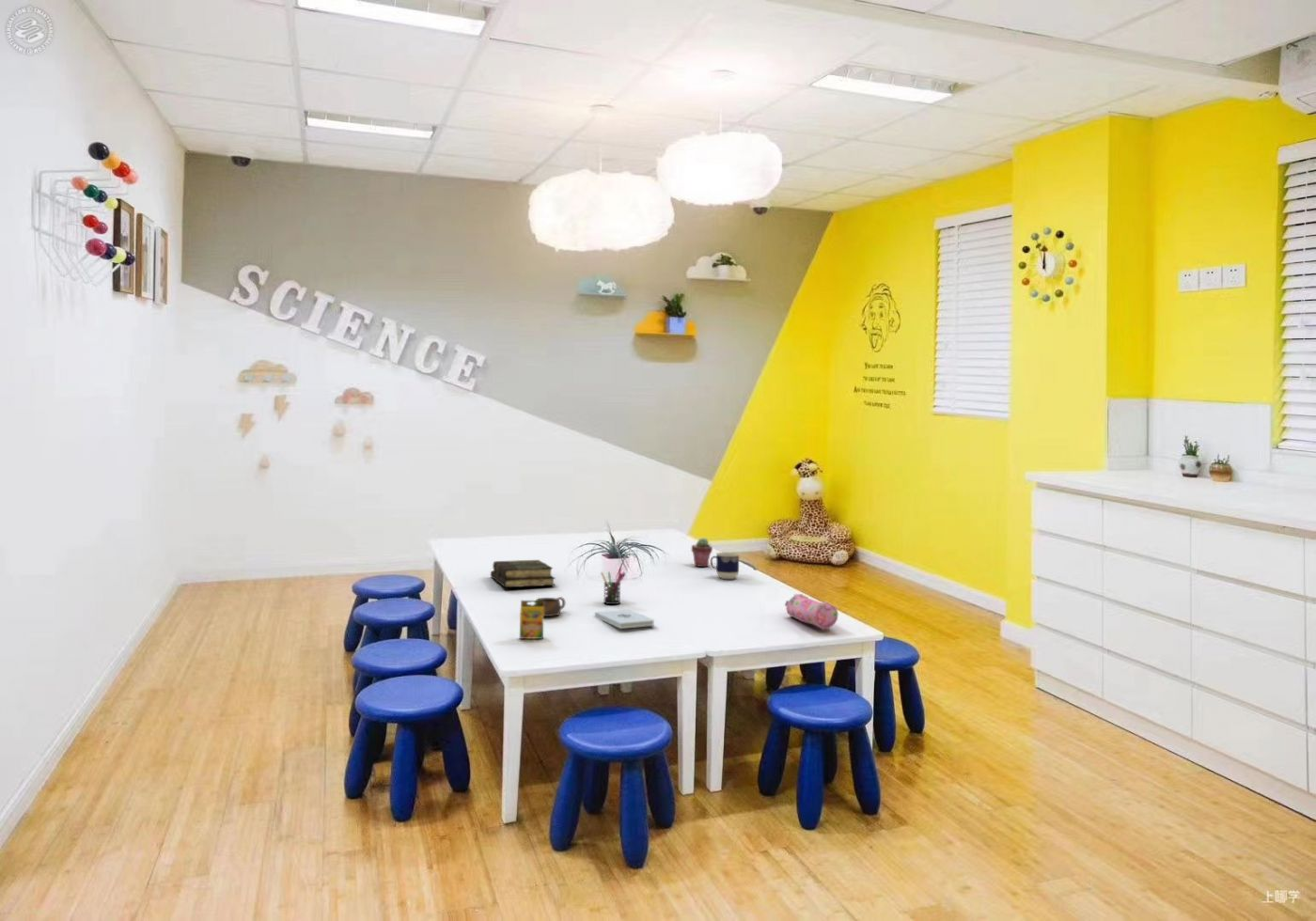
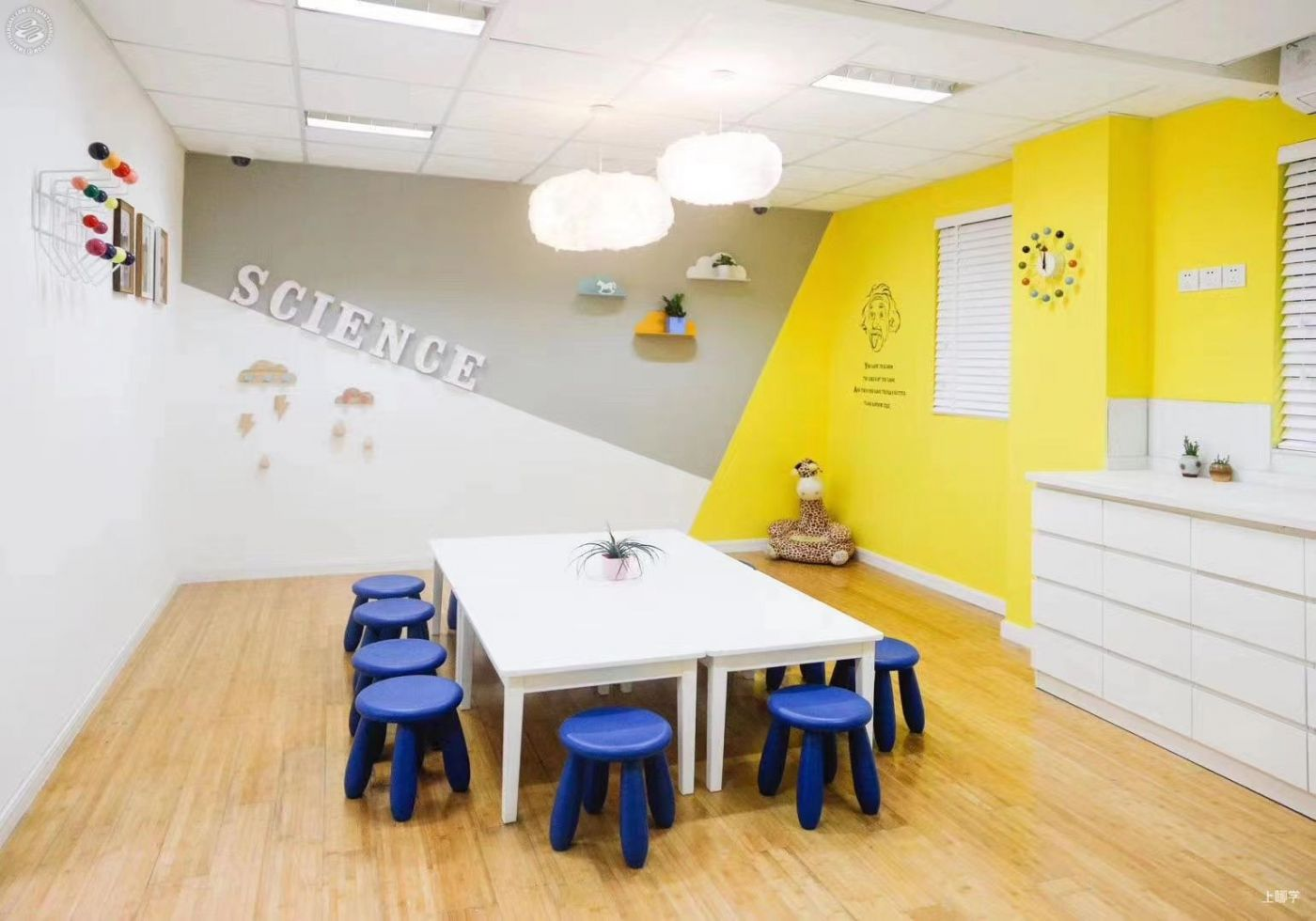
- cup (724, 566)
- cup (551, 606)
- notepad (624, 618)
- pen holder (612, 585)
- pencil case (810, 610)
- book (522, 572)
- crayon box (531, 619)
- potted succulent (701, 552)
